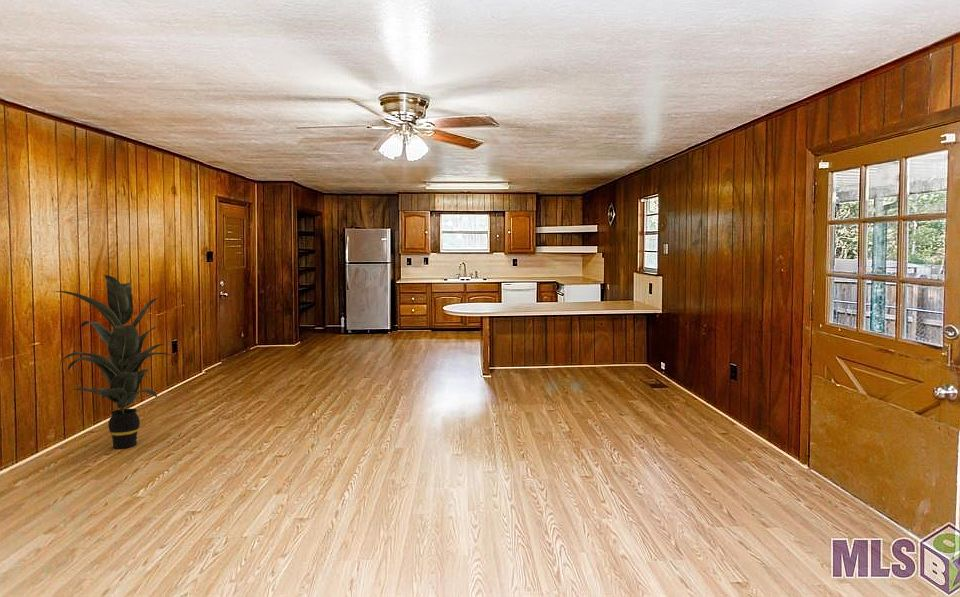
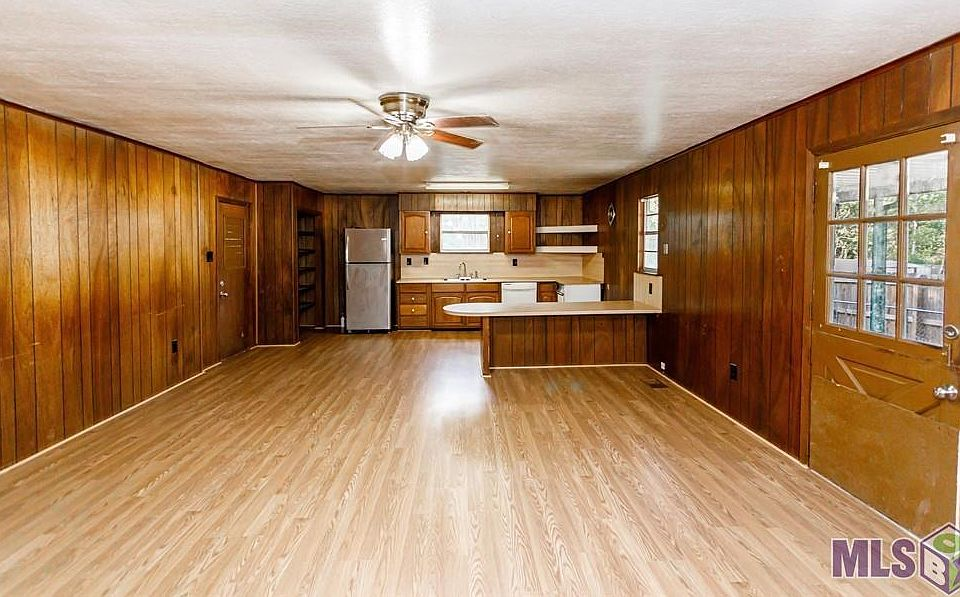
- indoor plant (114, 361)
